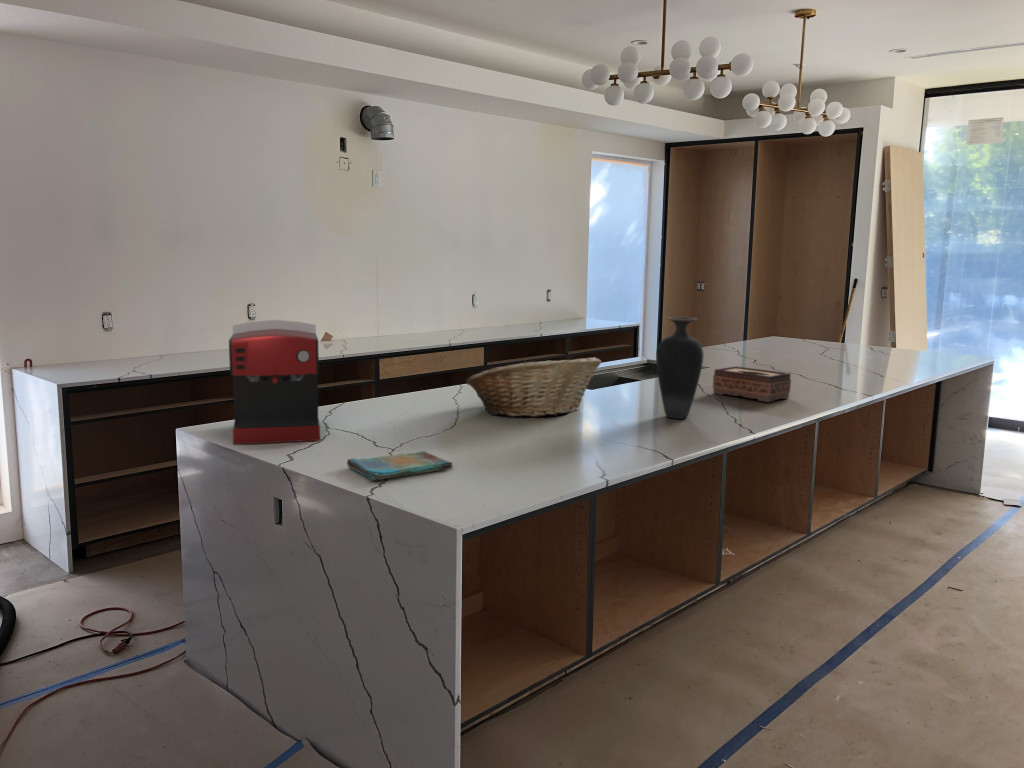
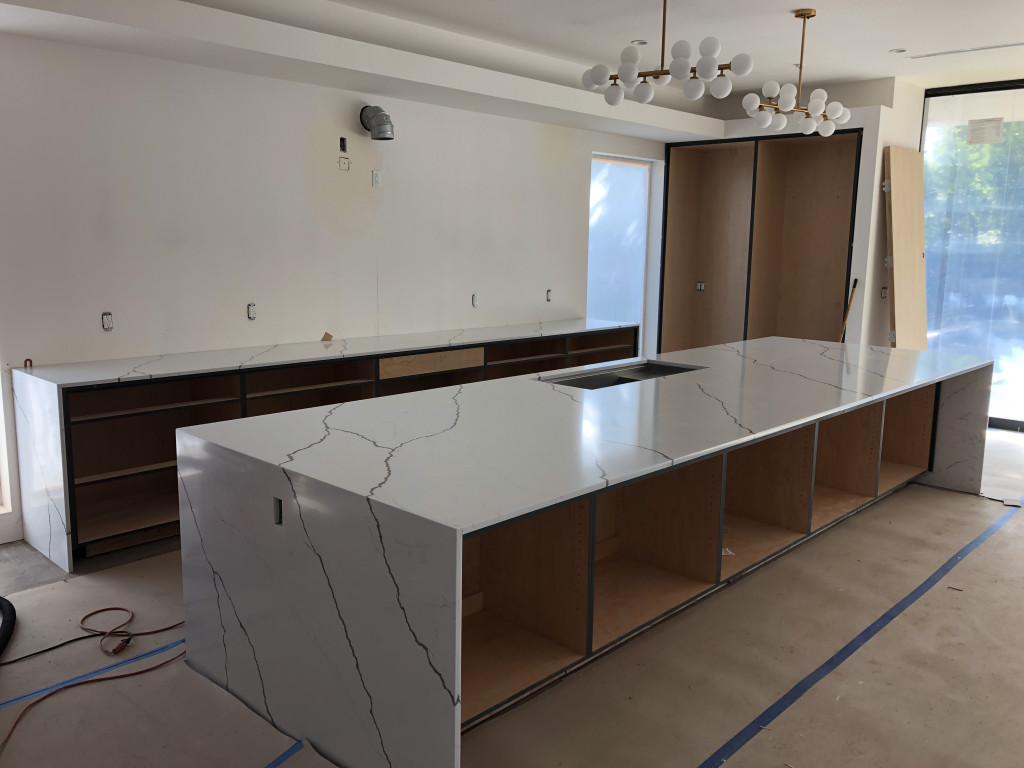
- dish towel (399, 463)
- fruit basket (535, 382)
- vase (679, 367)
- coffee maker (275, 379)
- tissue box (751, 383)
